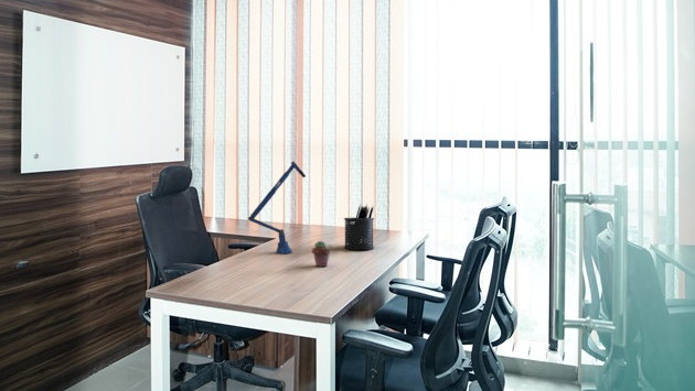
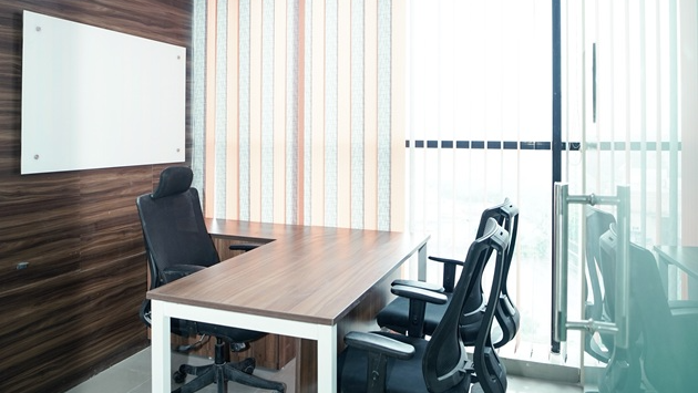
- pen holder (359, 225)
- desk lamp (268, 200)
- potted succulent (321, 252)
